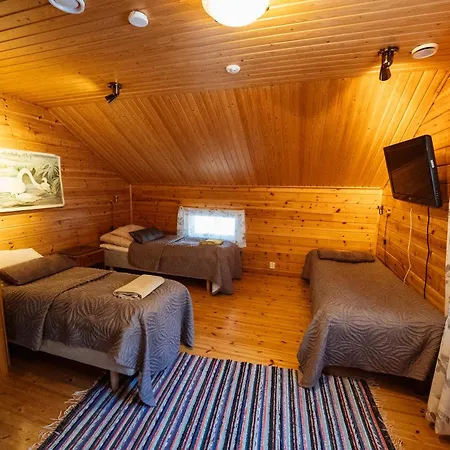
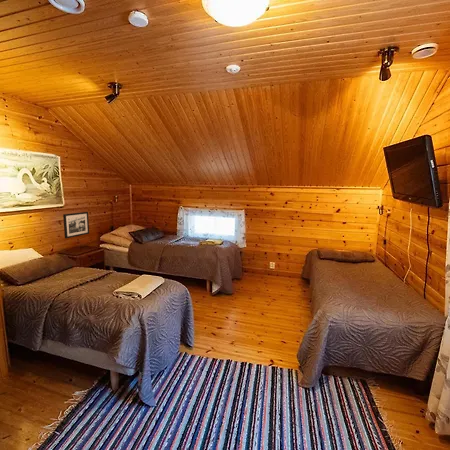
+ picture frame (76, 224)
